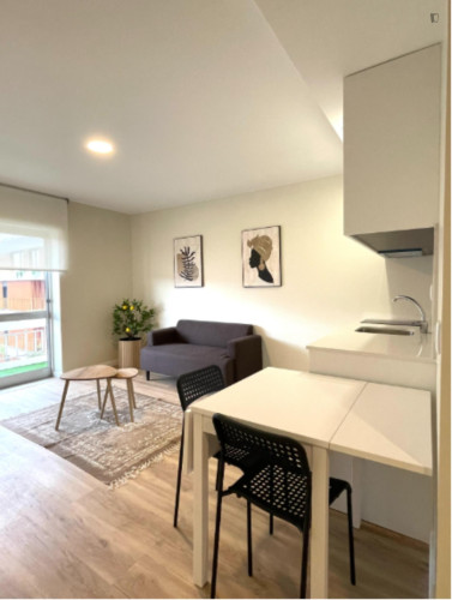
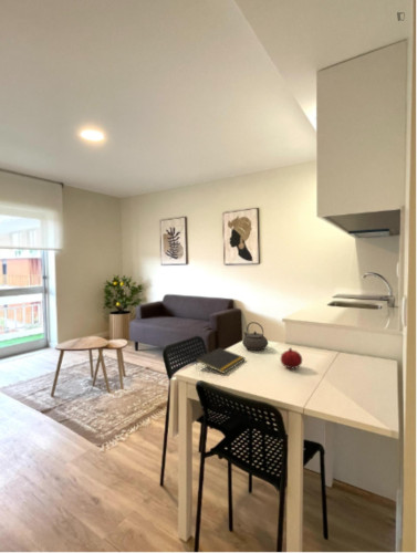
+ fruit (291, 357)
+ notepad (221, 359)
+ teapot (253, 334)
